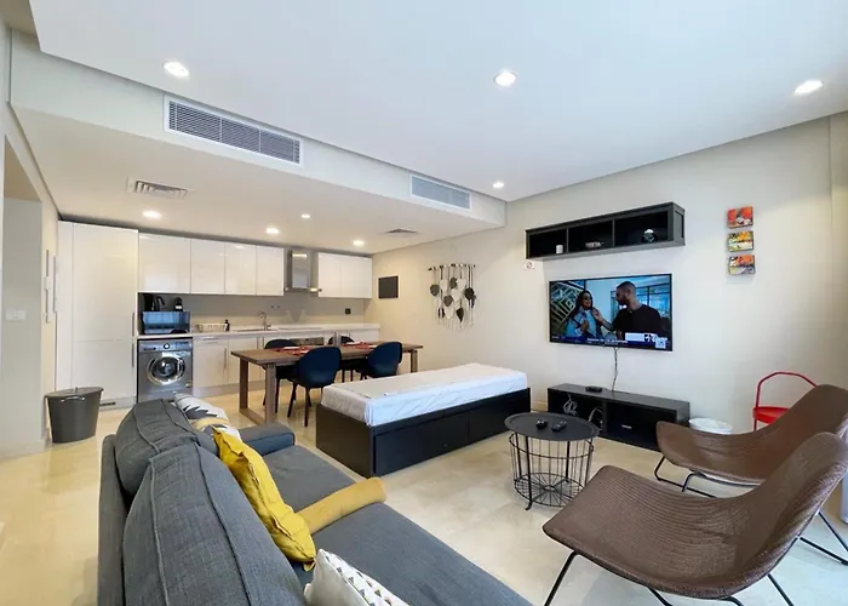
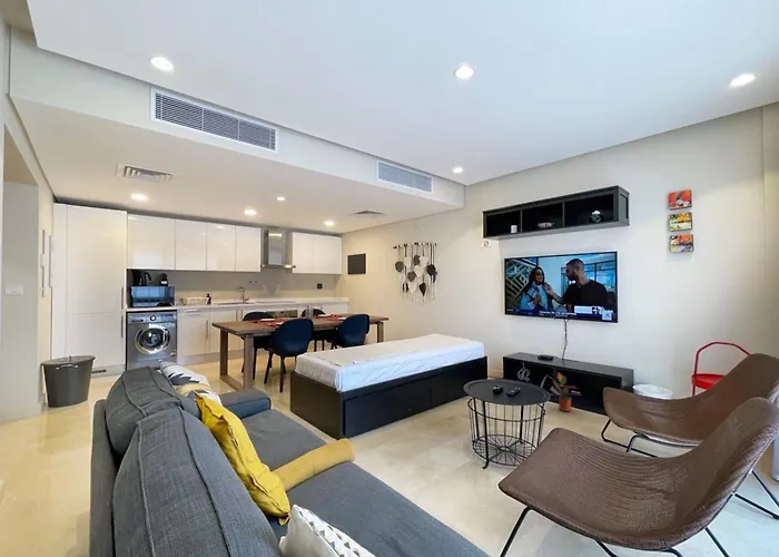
+ potted plant (563, 392)
